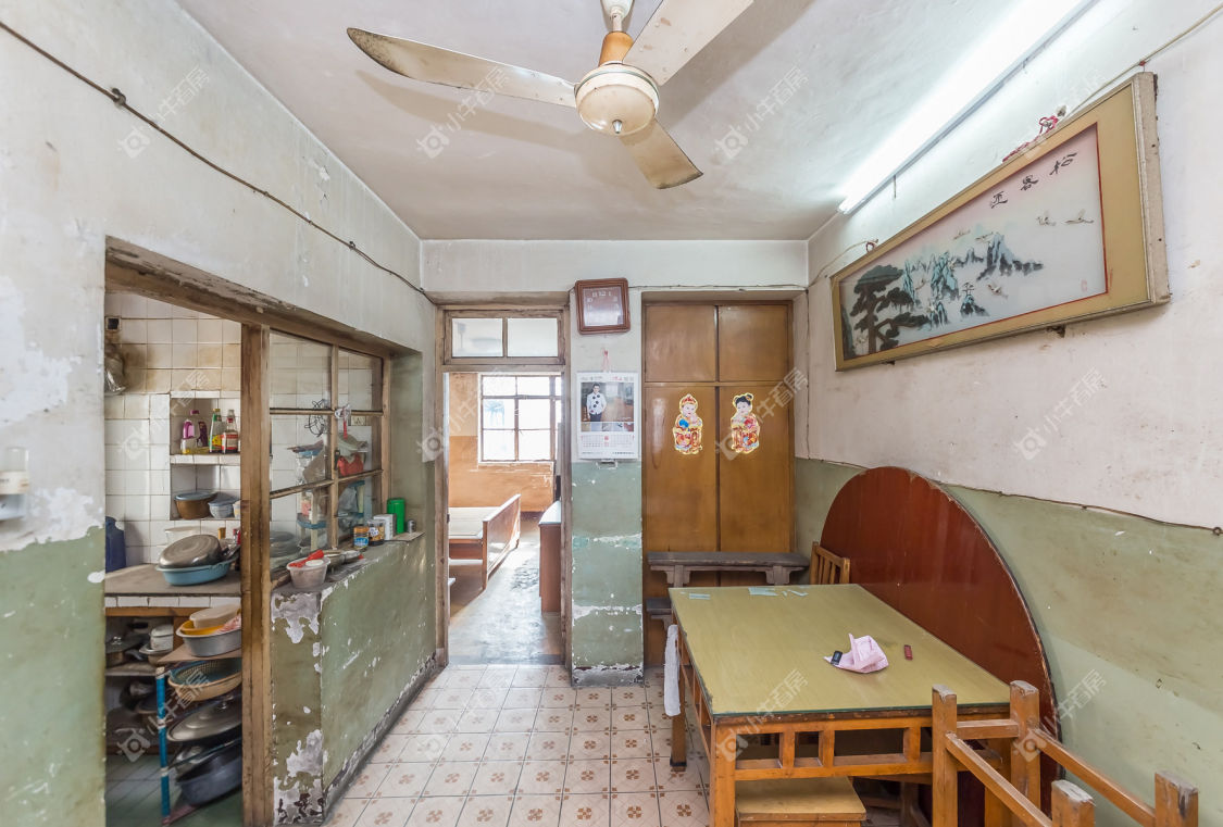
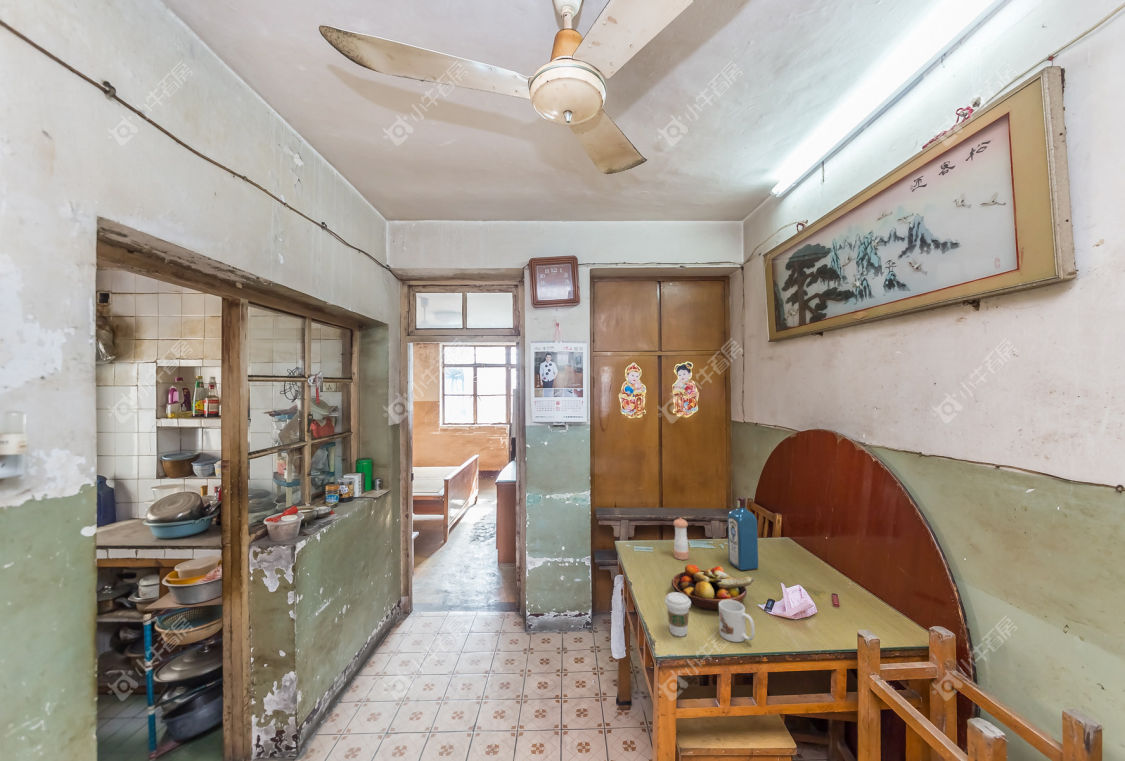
+ liquor (742, 531)
+ coffee cup (678, 614)
+ mug (737, 622)
+ pepper shaker (680, 537)
+ fruit bowl (709, 581)
